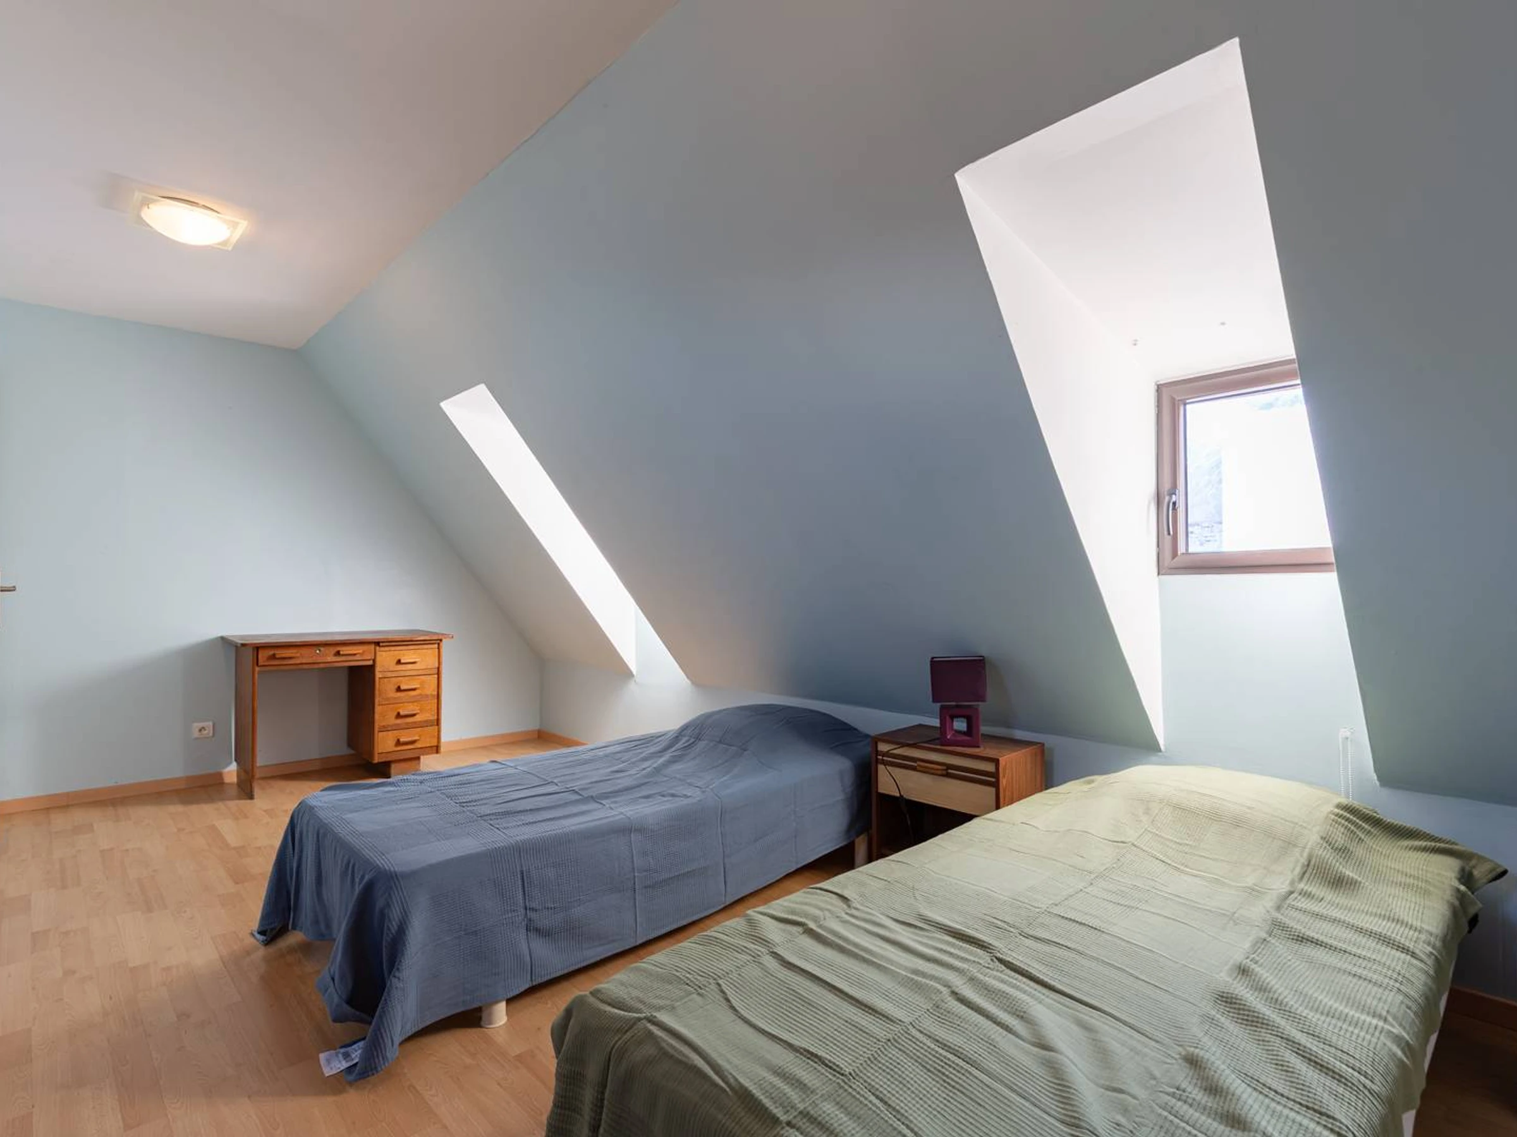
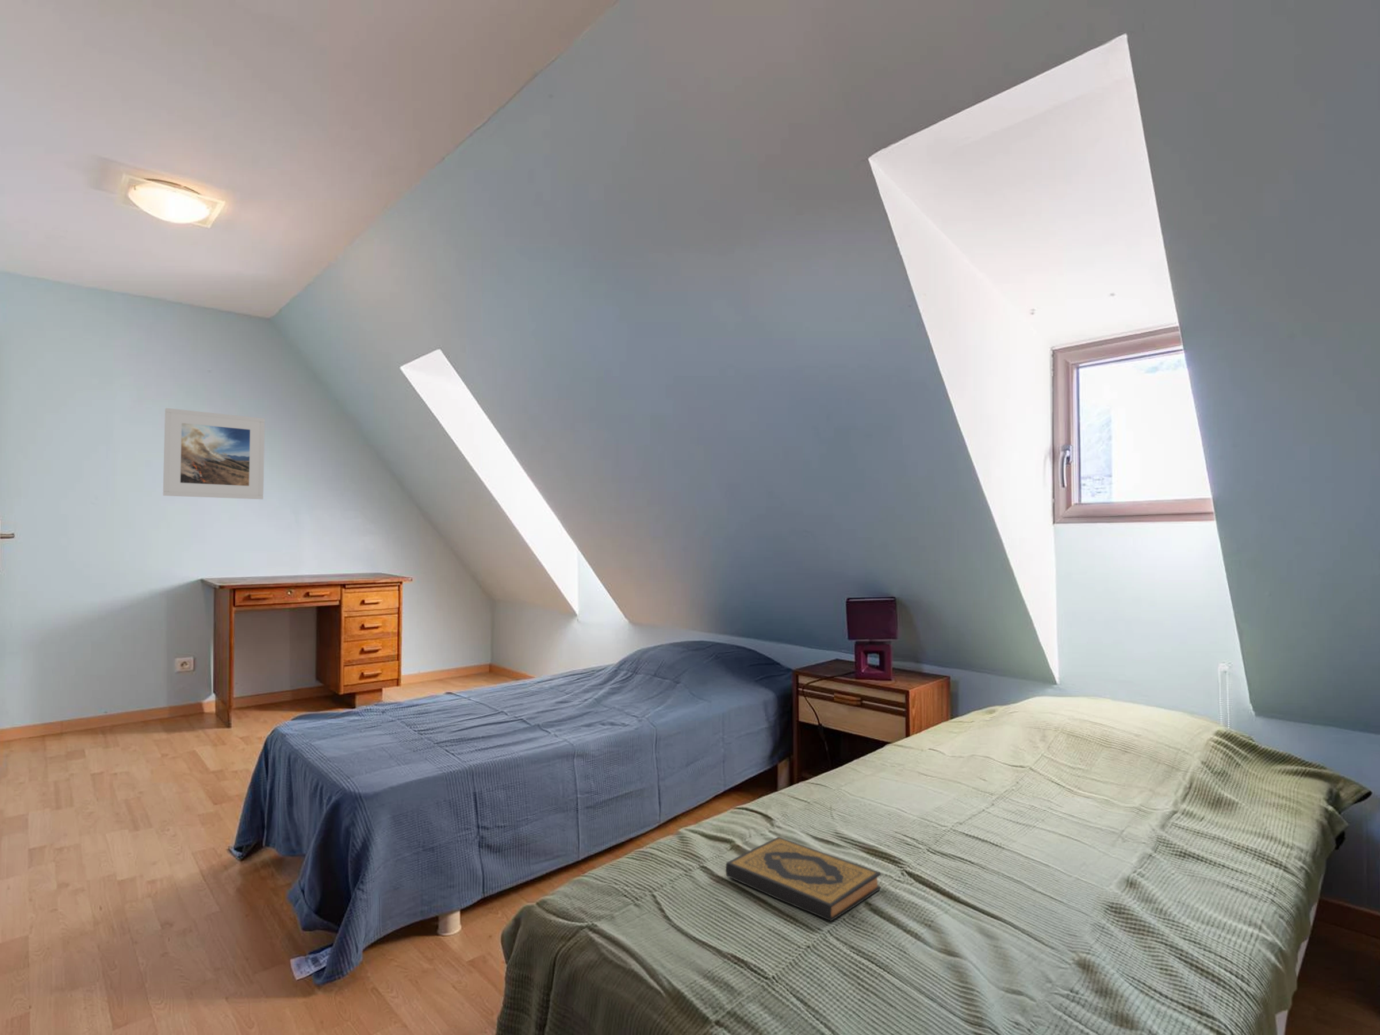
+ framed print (215, 456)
+ hardback book (802, 875)
